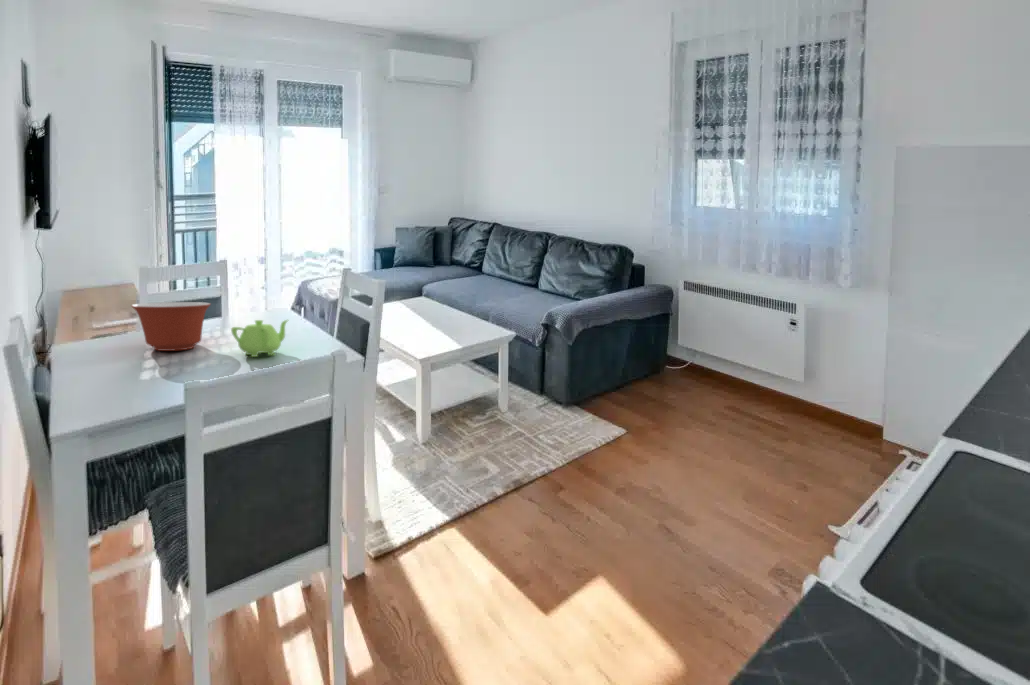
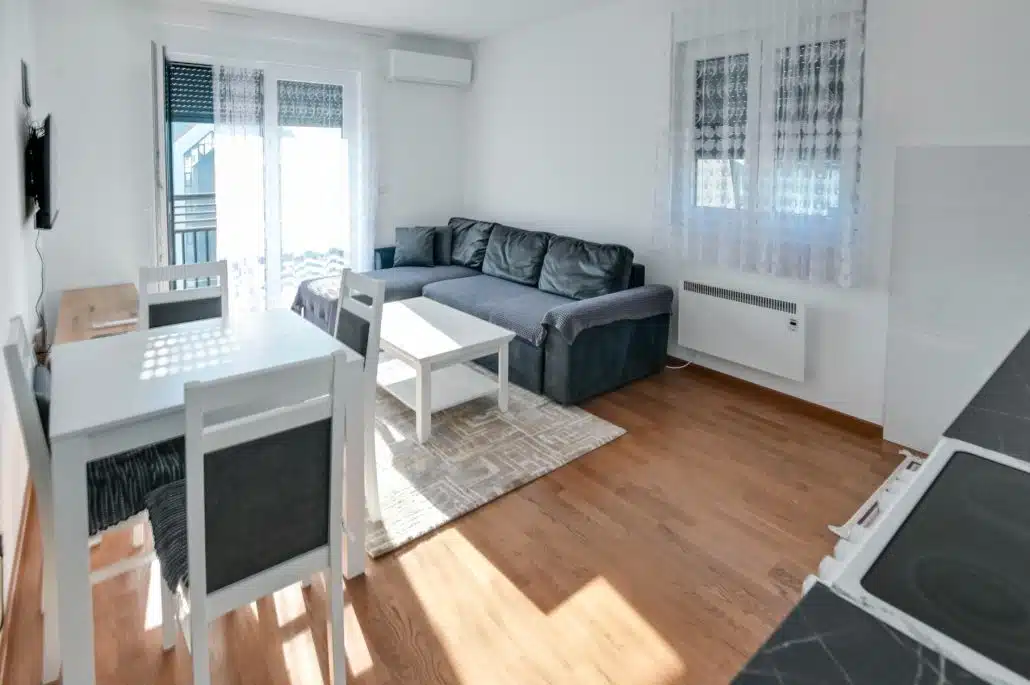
- teapot (261, 337)
- mixing bowl (173, 326)
